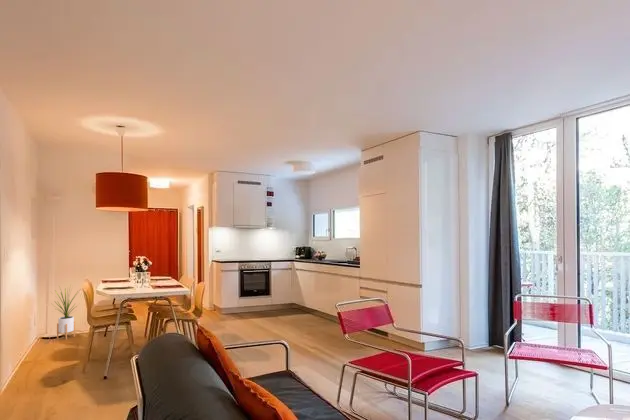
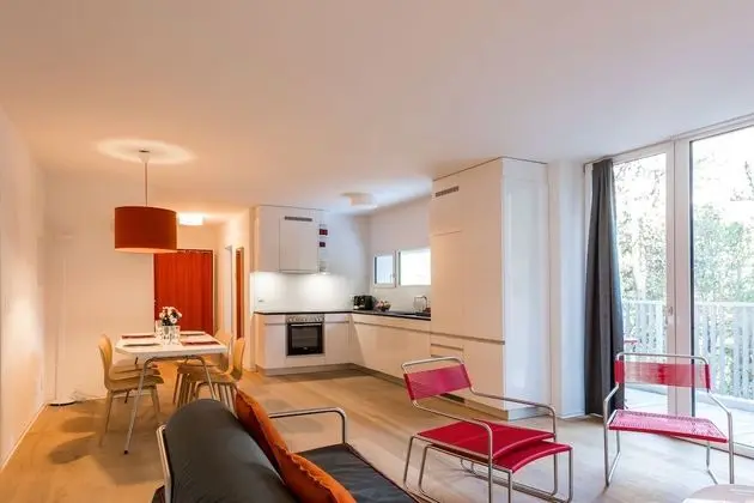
- house plant (66, 311)
